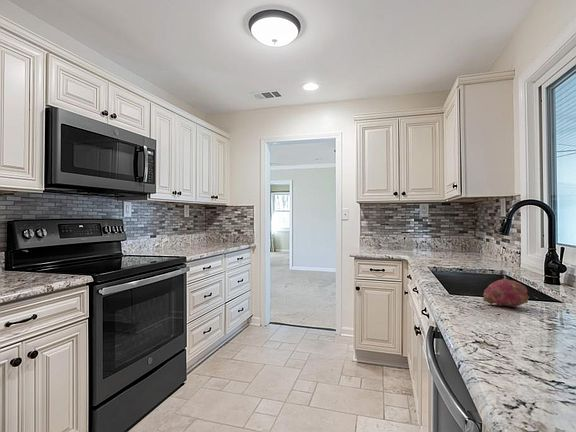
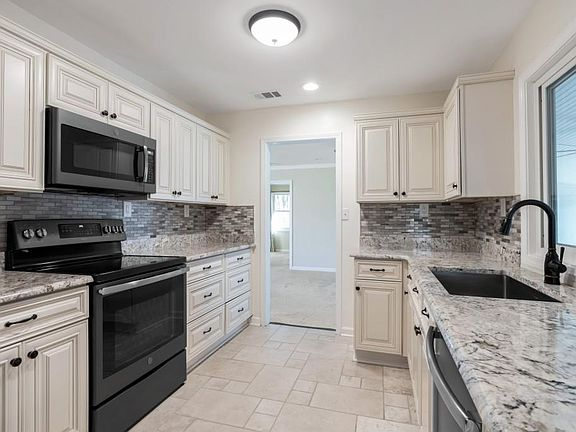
- fruit (505, 291)
